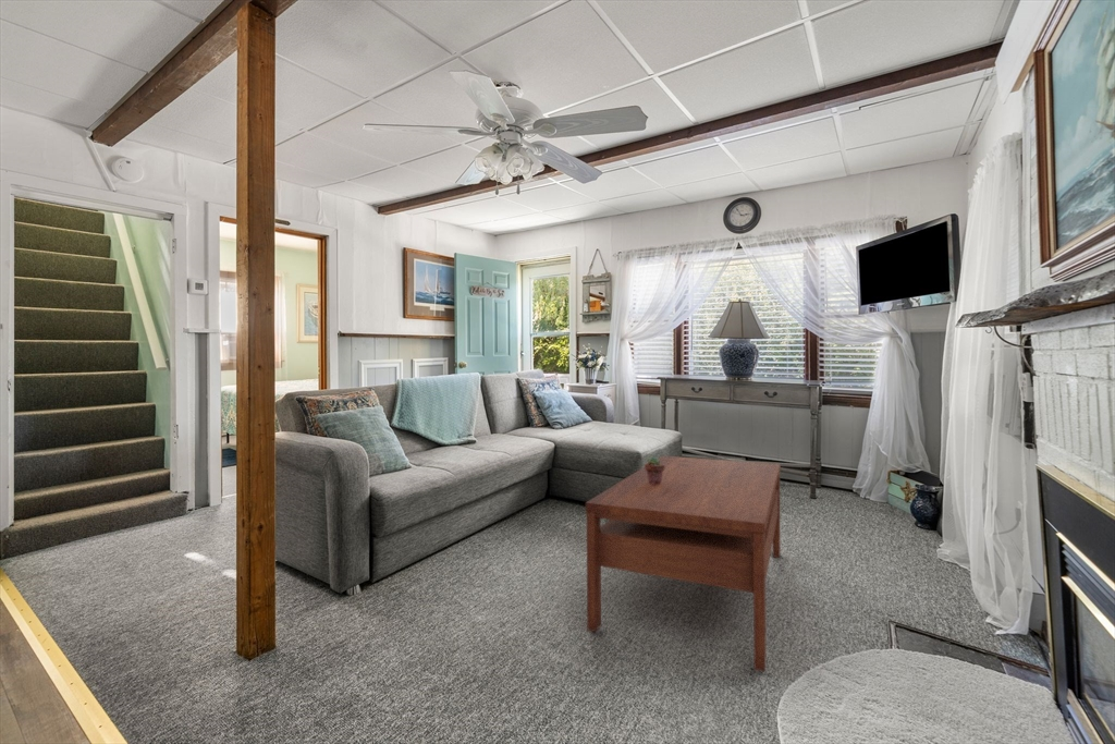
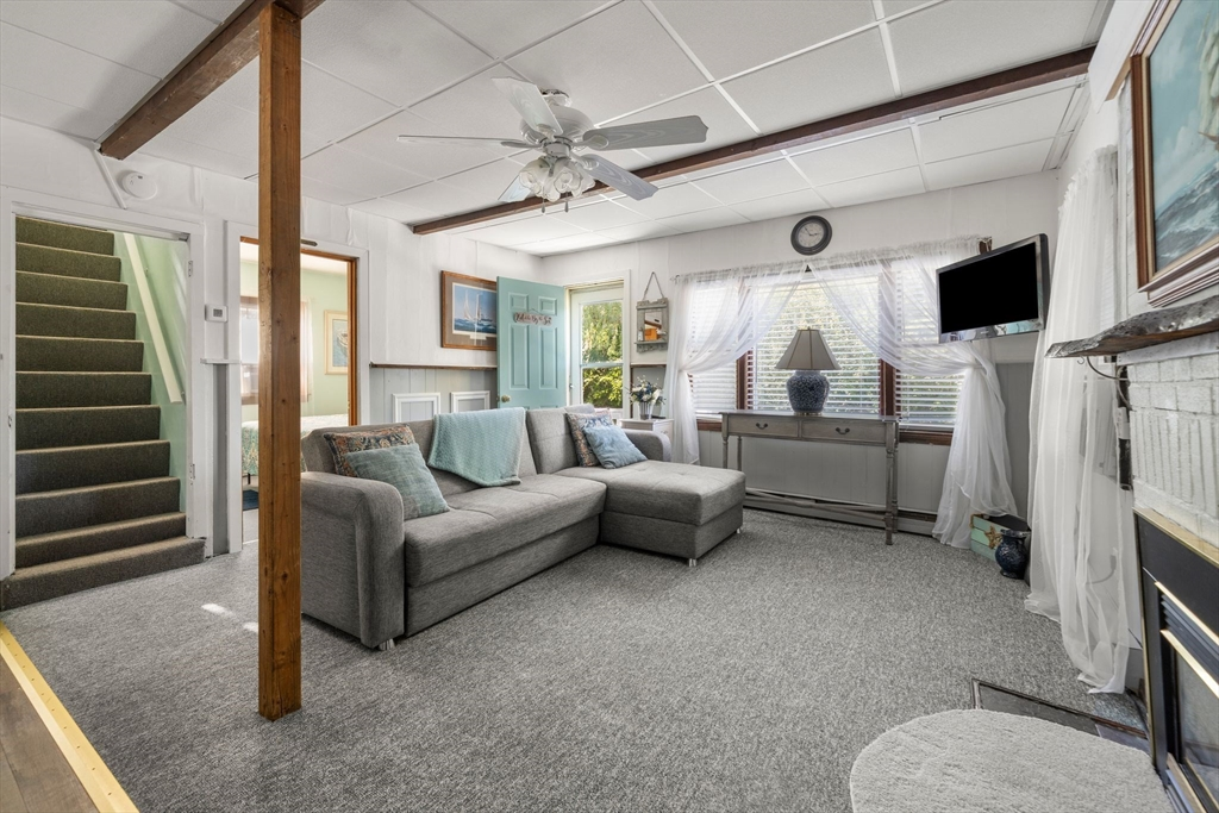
- potted succulent (654, 468)
- coffee table (699, 533)
